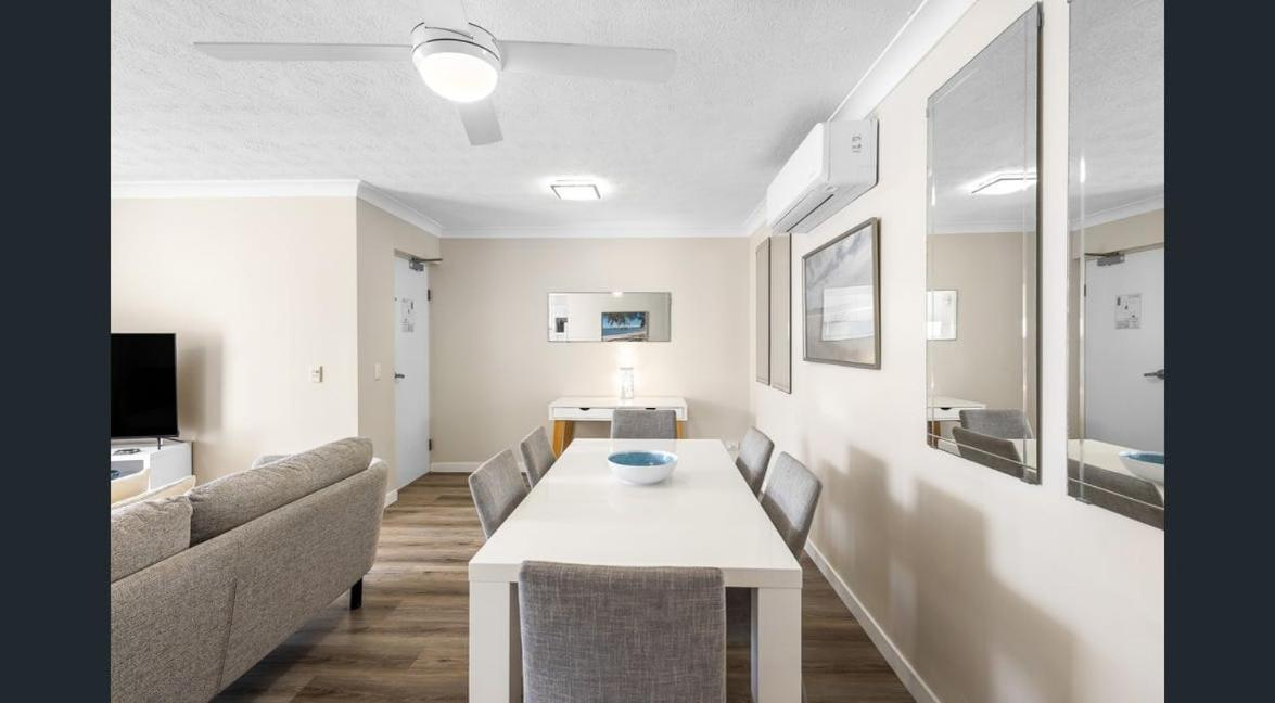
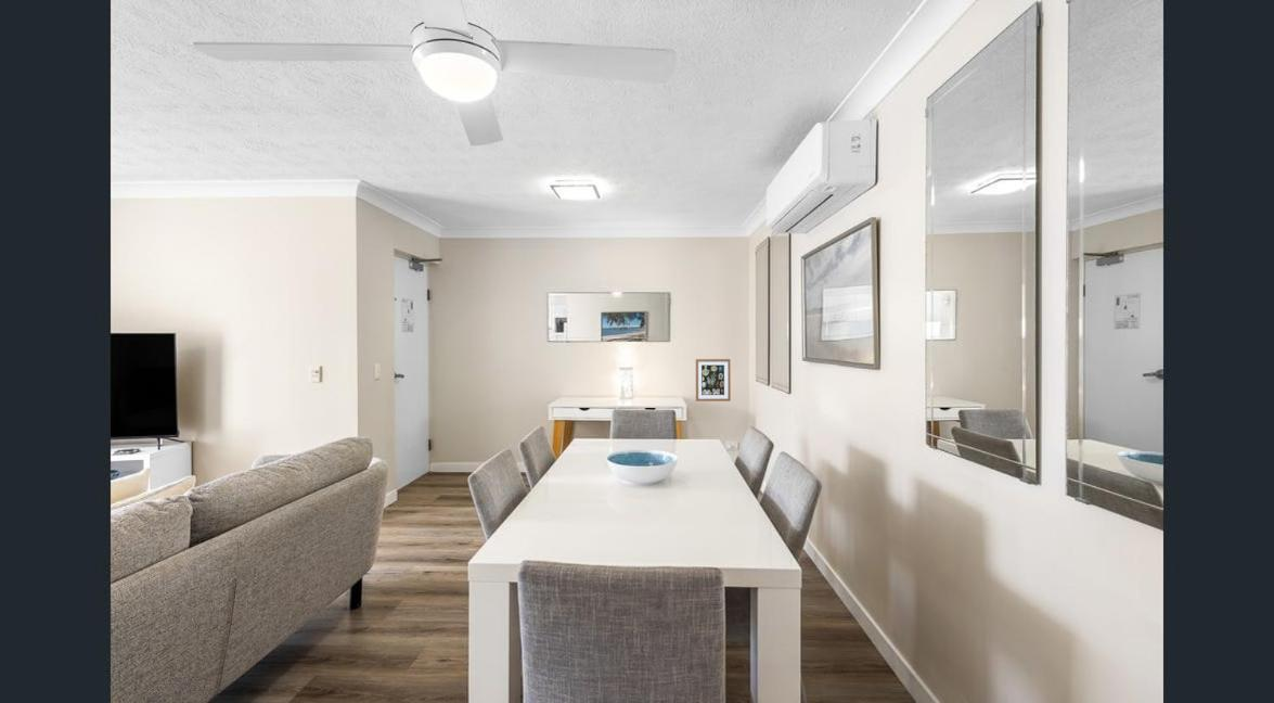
+ wall art (712, 380)
